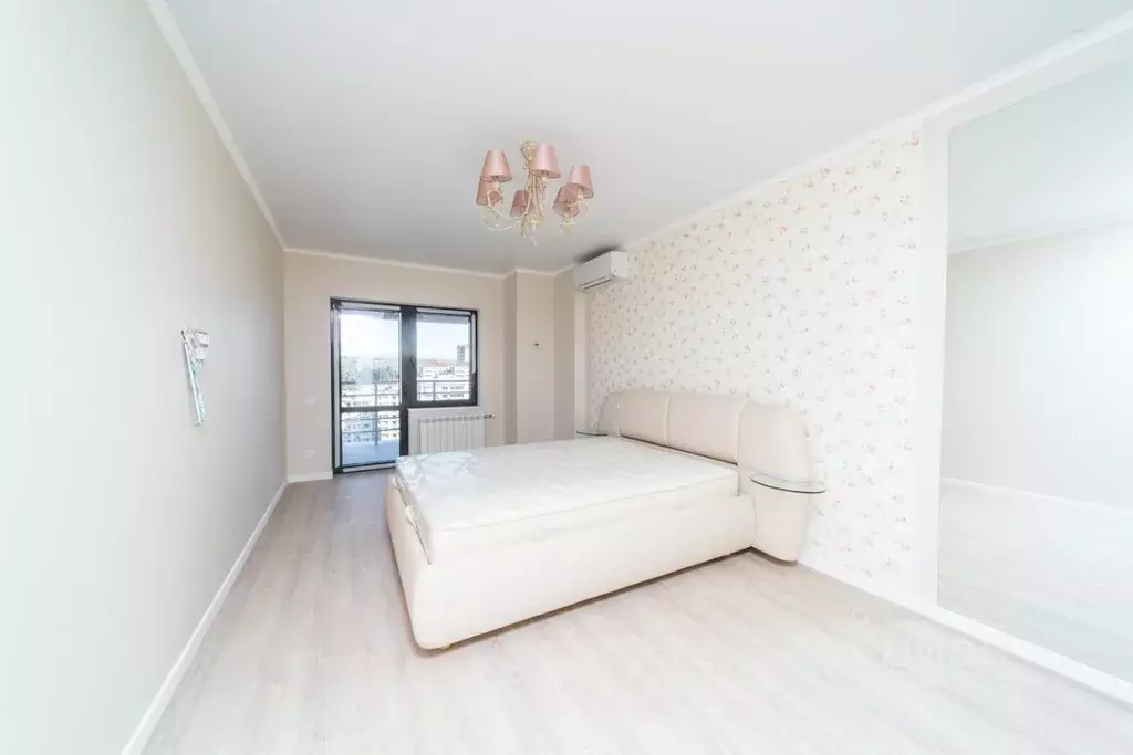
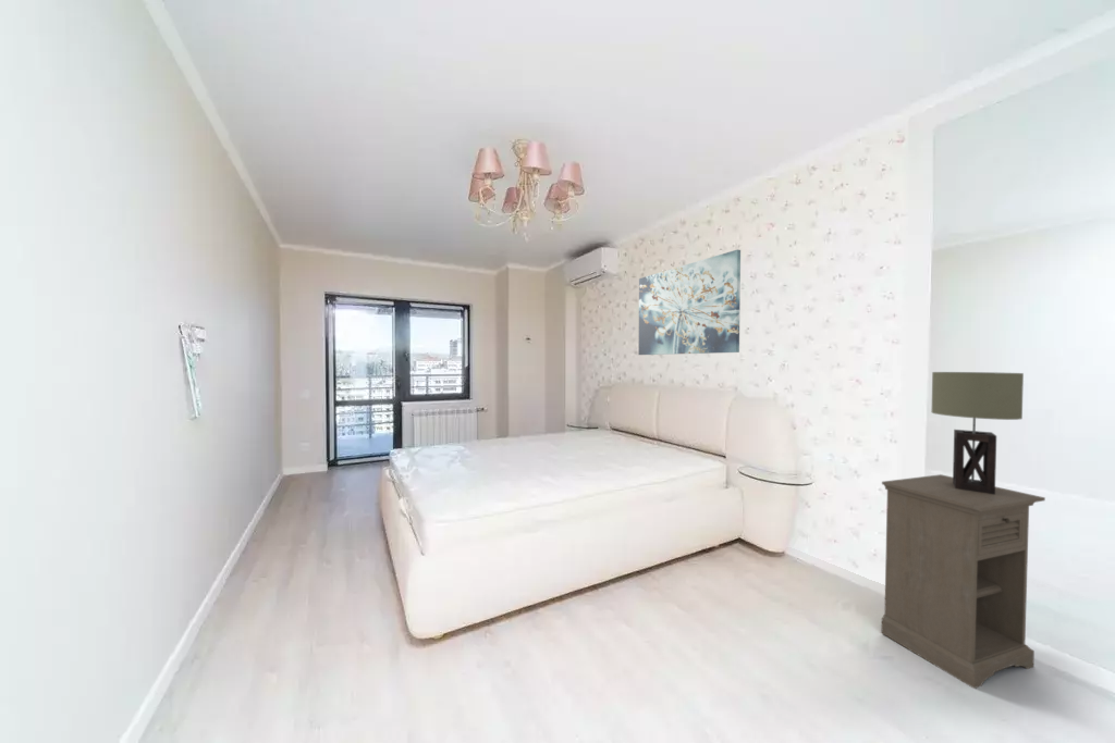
+ table lamp (973, 430)
+ wall art (682, 310)
+ nightstand (956, 569)
